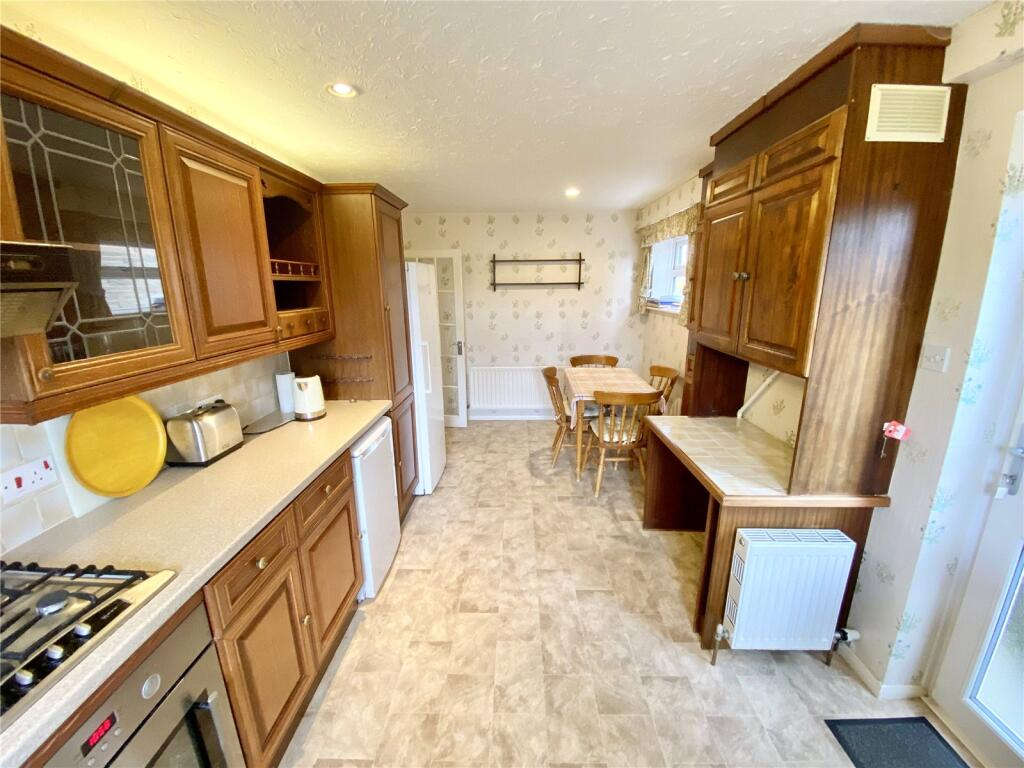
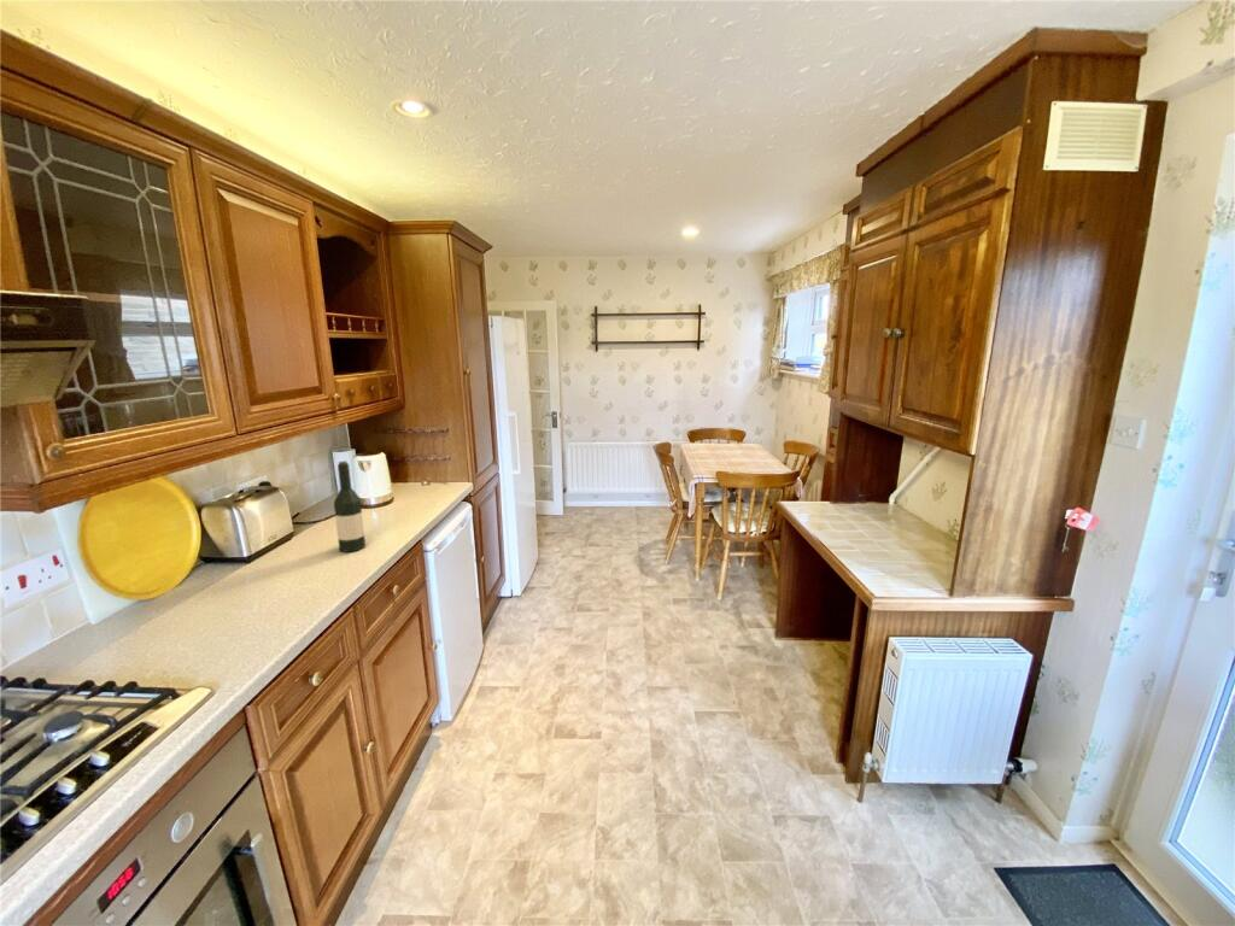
+ wine bottle (347, 505)
